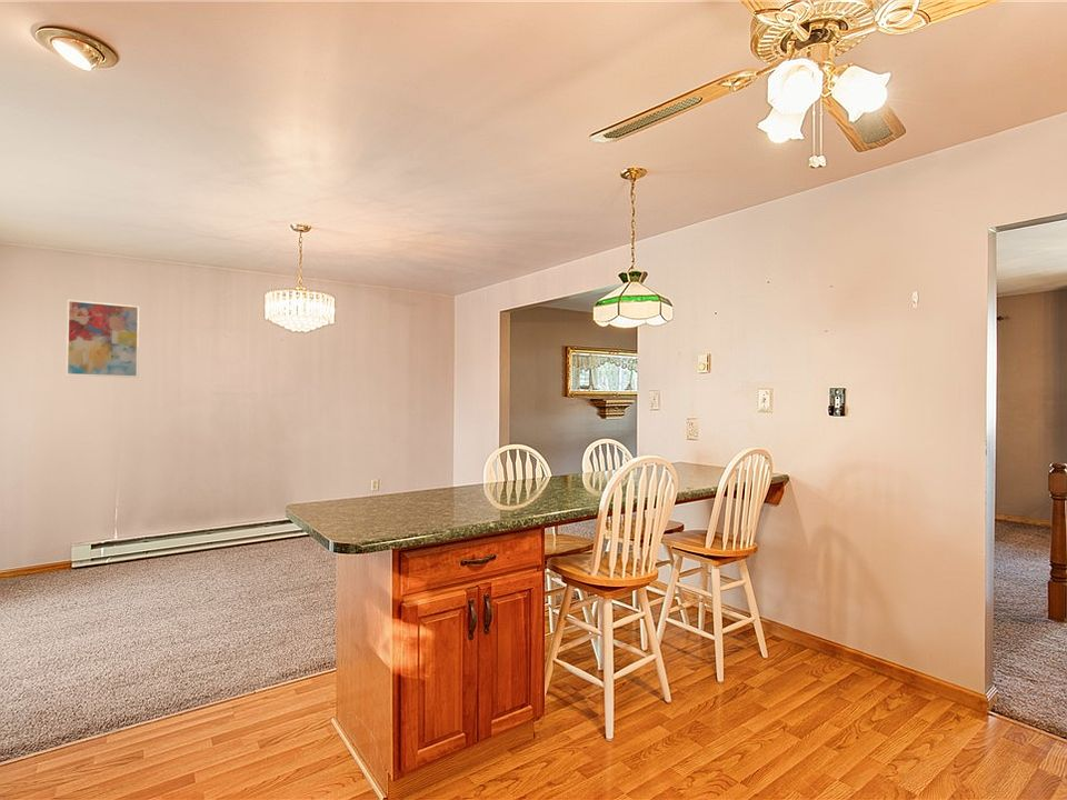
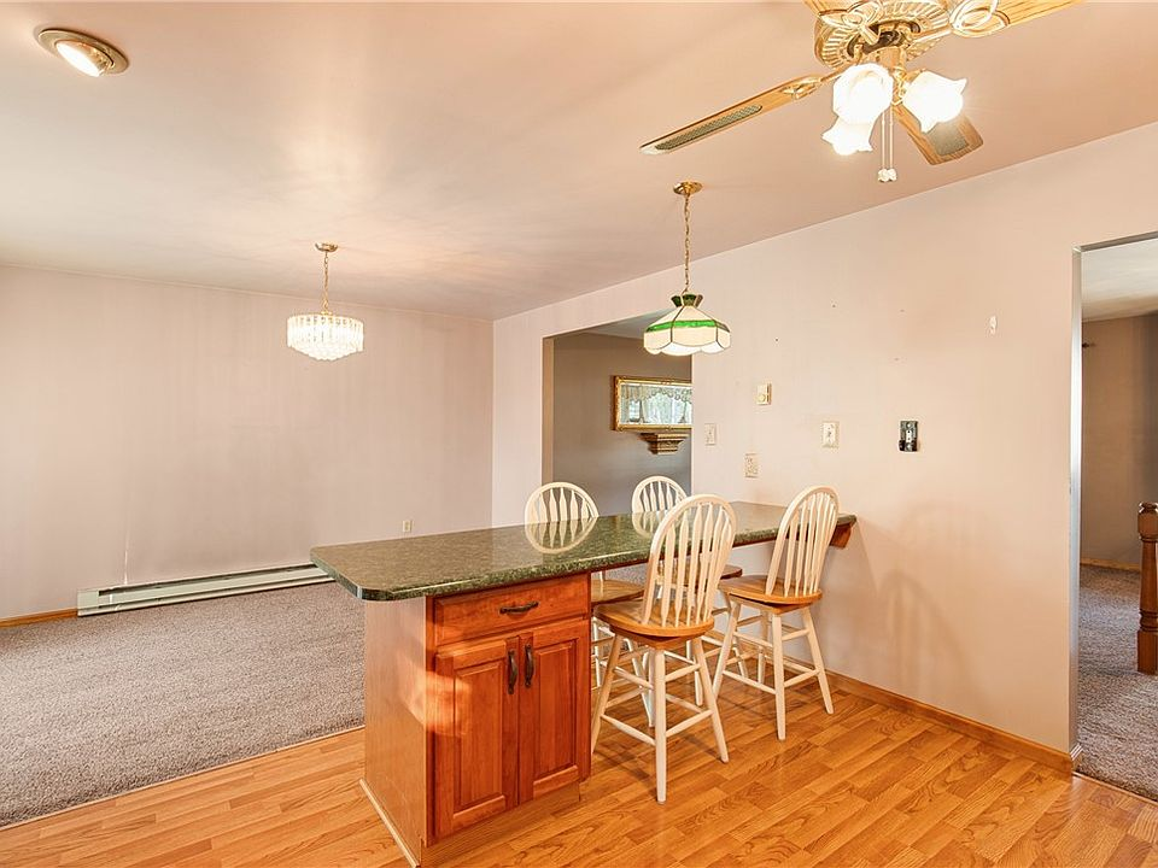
- wall art (103, 339)
